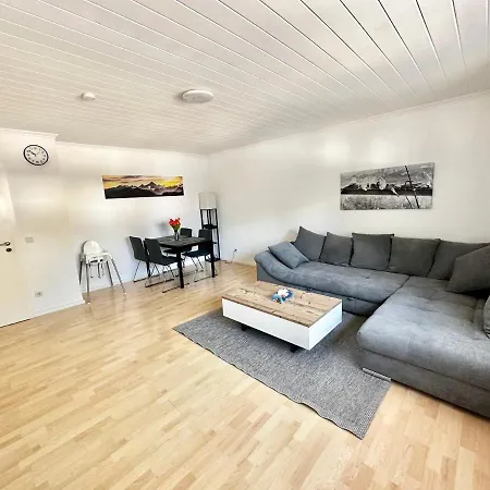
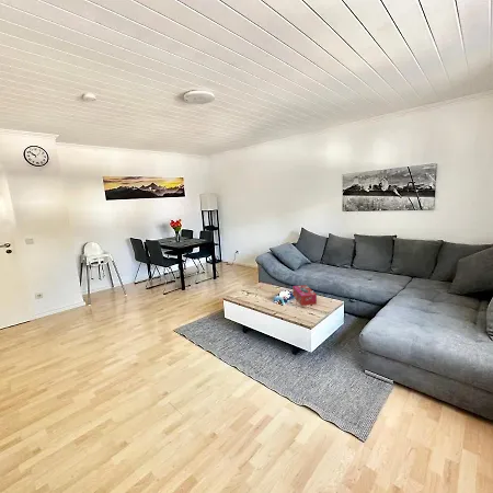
+ tissue box (303, 295)
